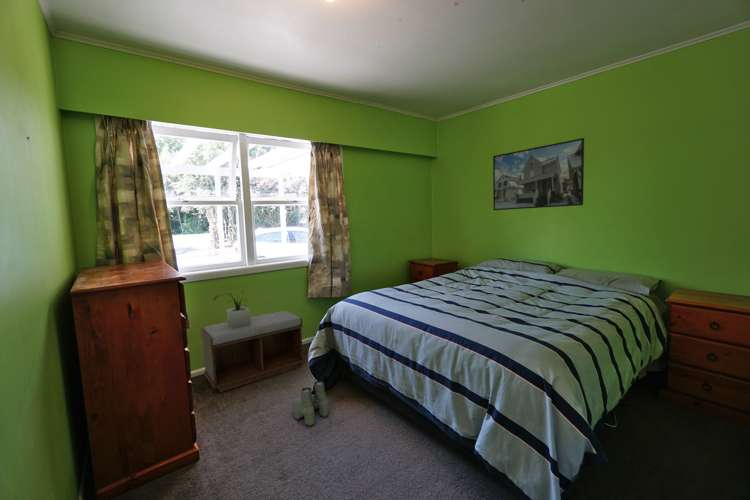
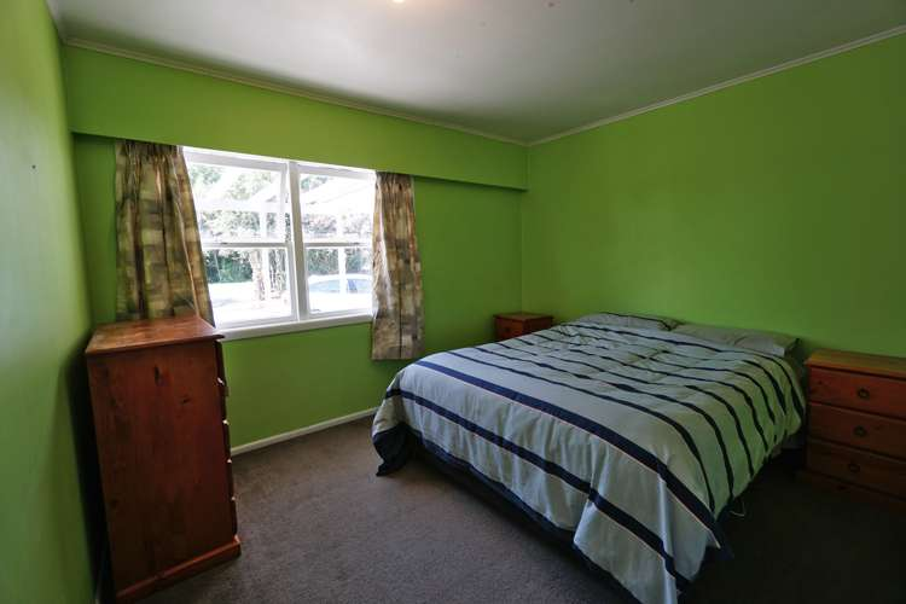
- boots (309, 398)
- potted plant (235, 307)
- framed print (533, 178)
- bench (254, 346)
